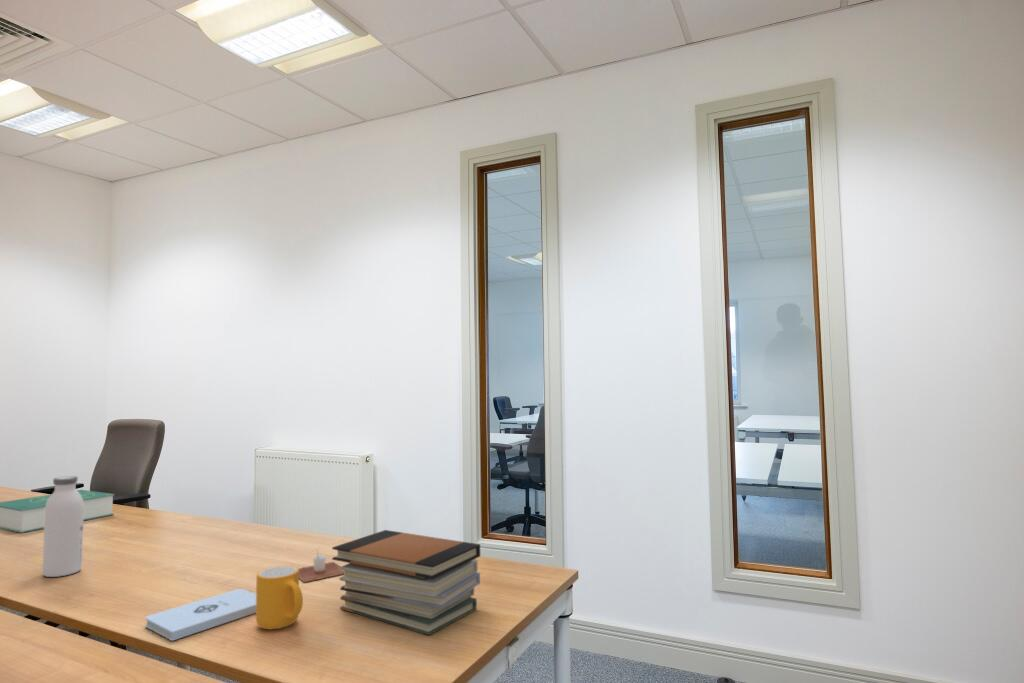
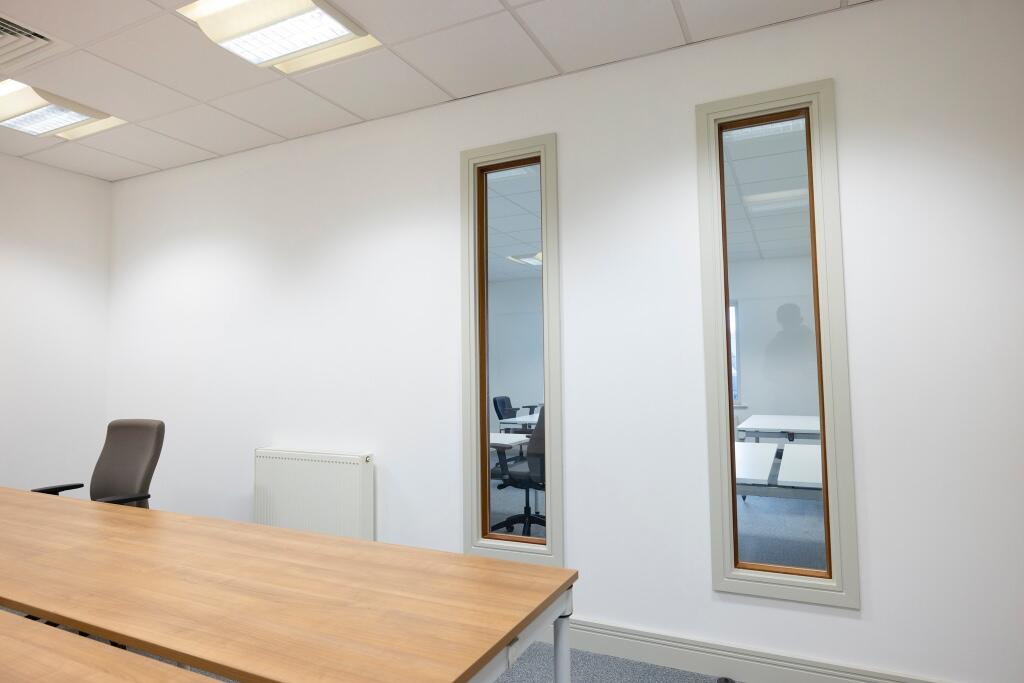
- book stack (408, 577)
- mug (282, 599)
- book (45, 507)
- cup (319, 561)
- notepad (209, 612)
- water bottle (64, 524)
